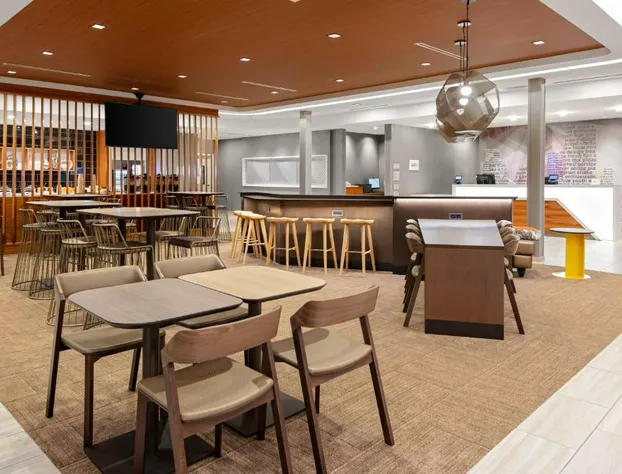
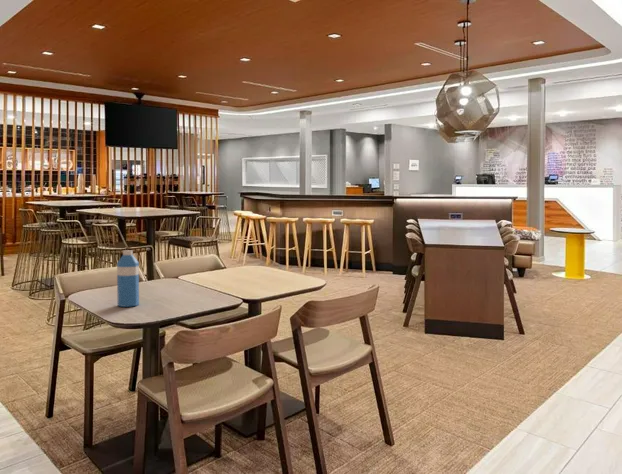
+ water bottle (128, 277)
